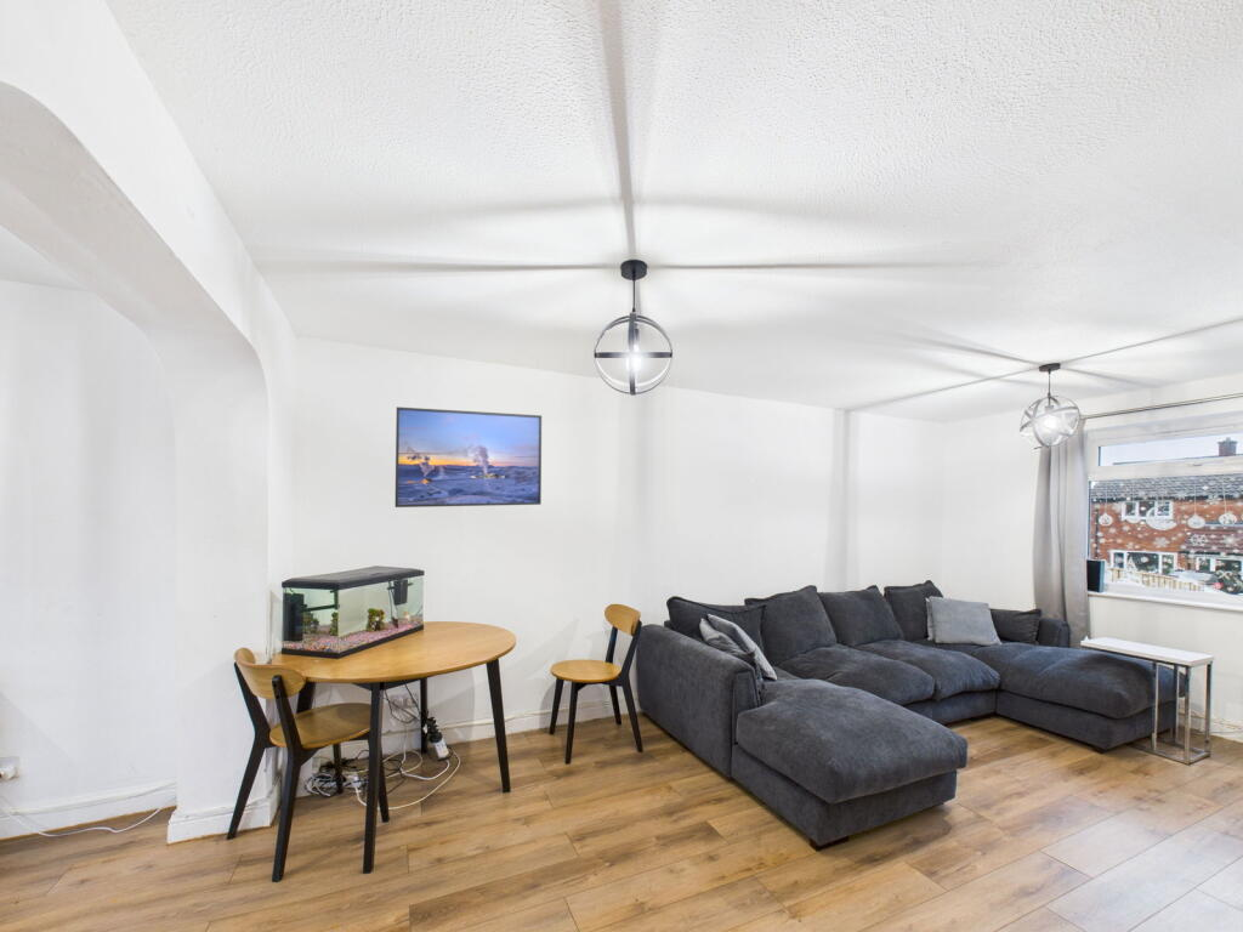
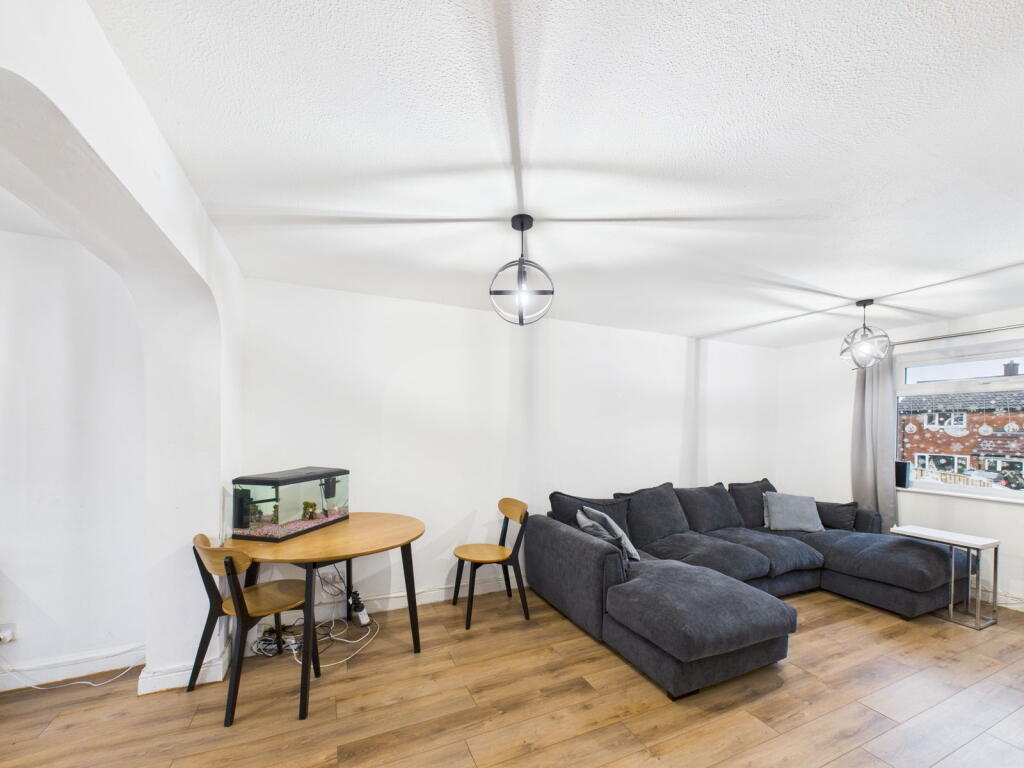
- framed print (472, 458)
